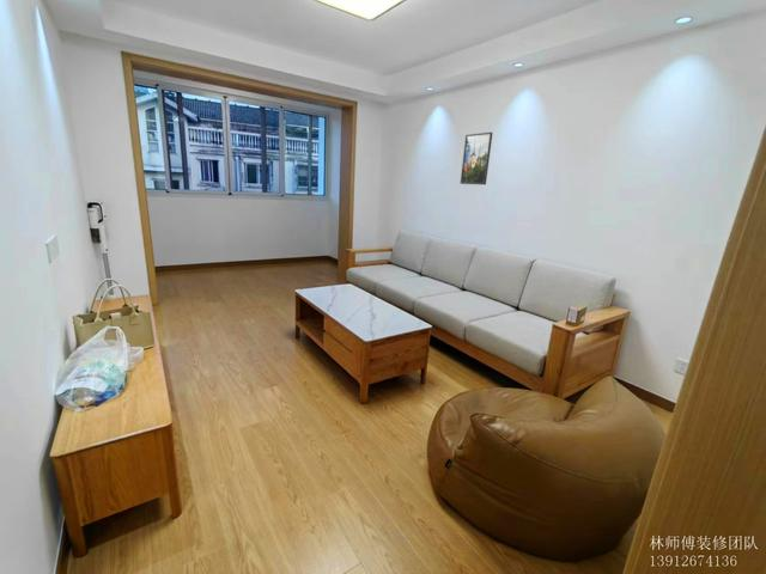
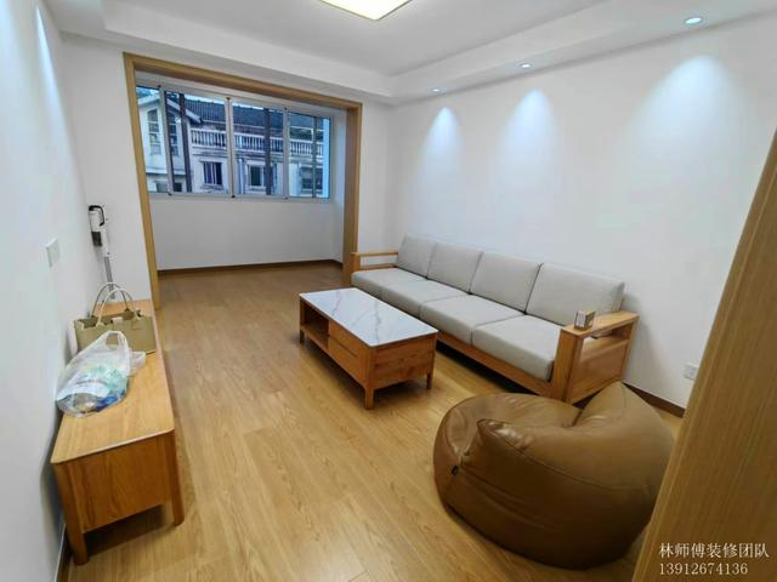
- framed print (475, 159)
